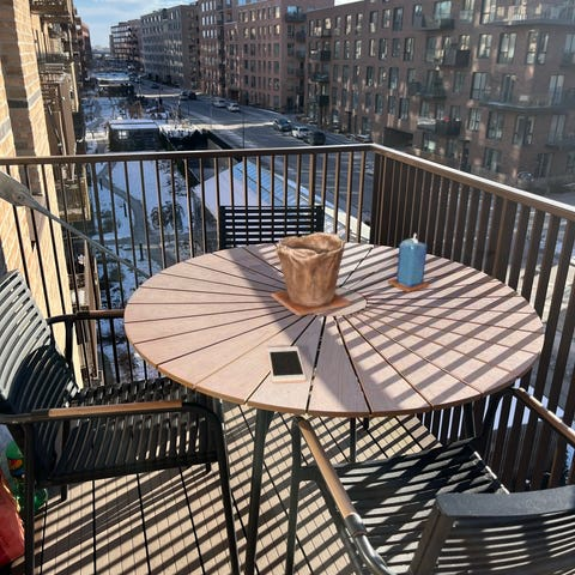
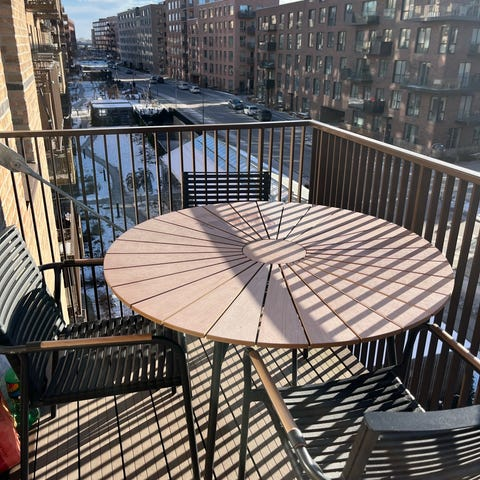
- cell phone (285, 363)
- plant pot (310, 270)
- candle (410, 260)
